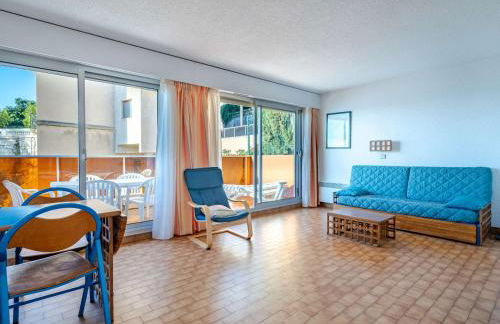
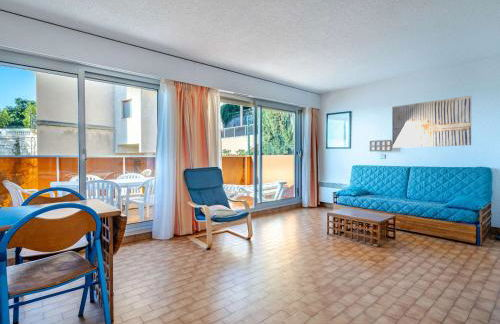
+ wall art (428, 124)
